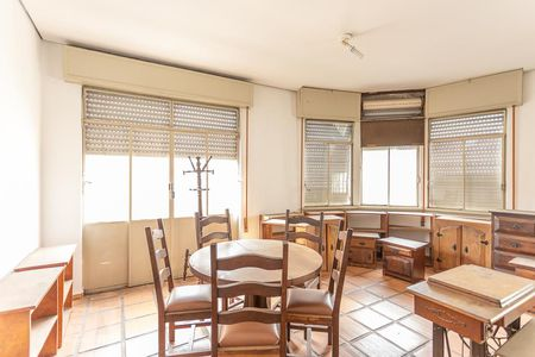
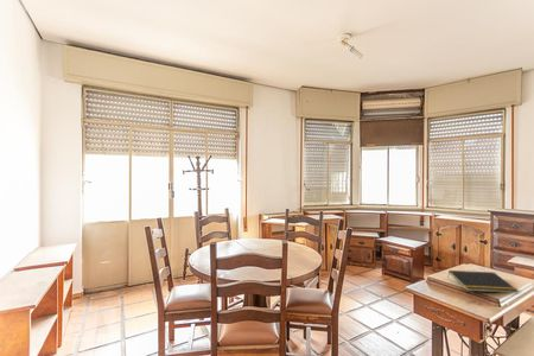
+ notepad (481, 280)
